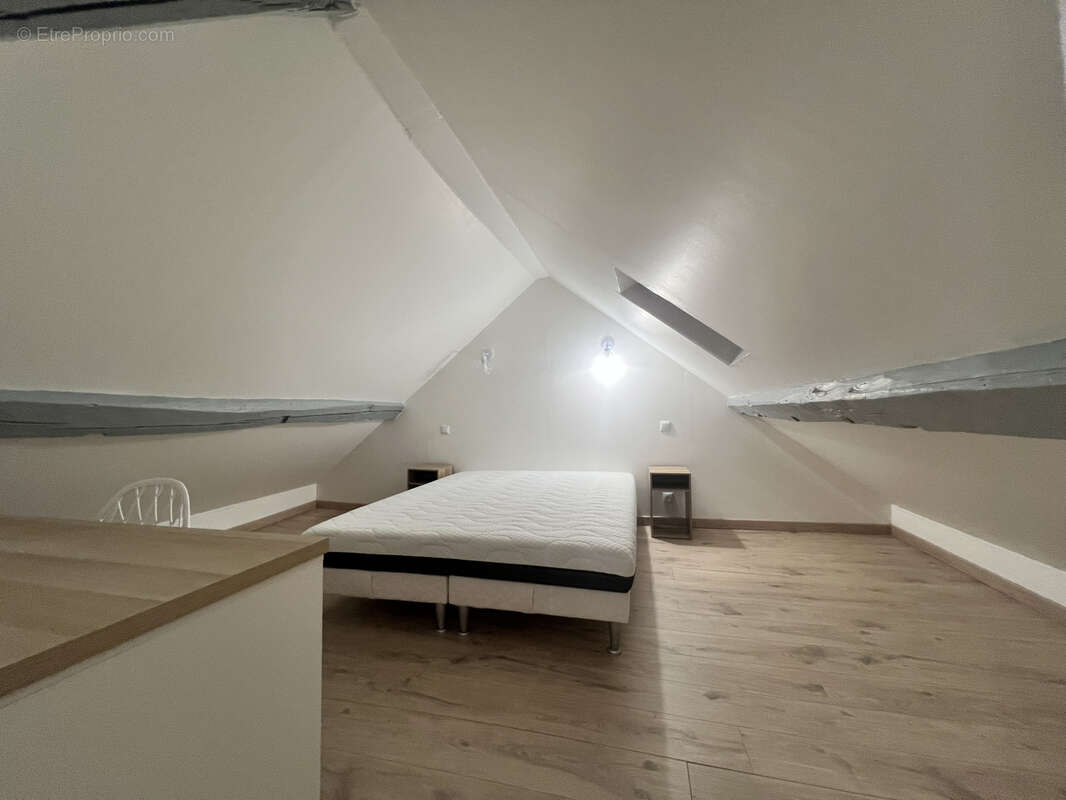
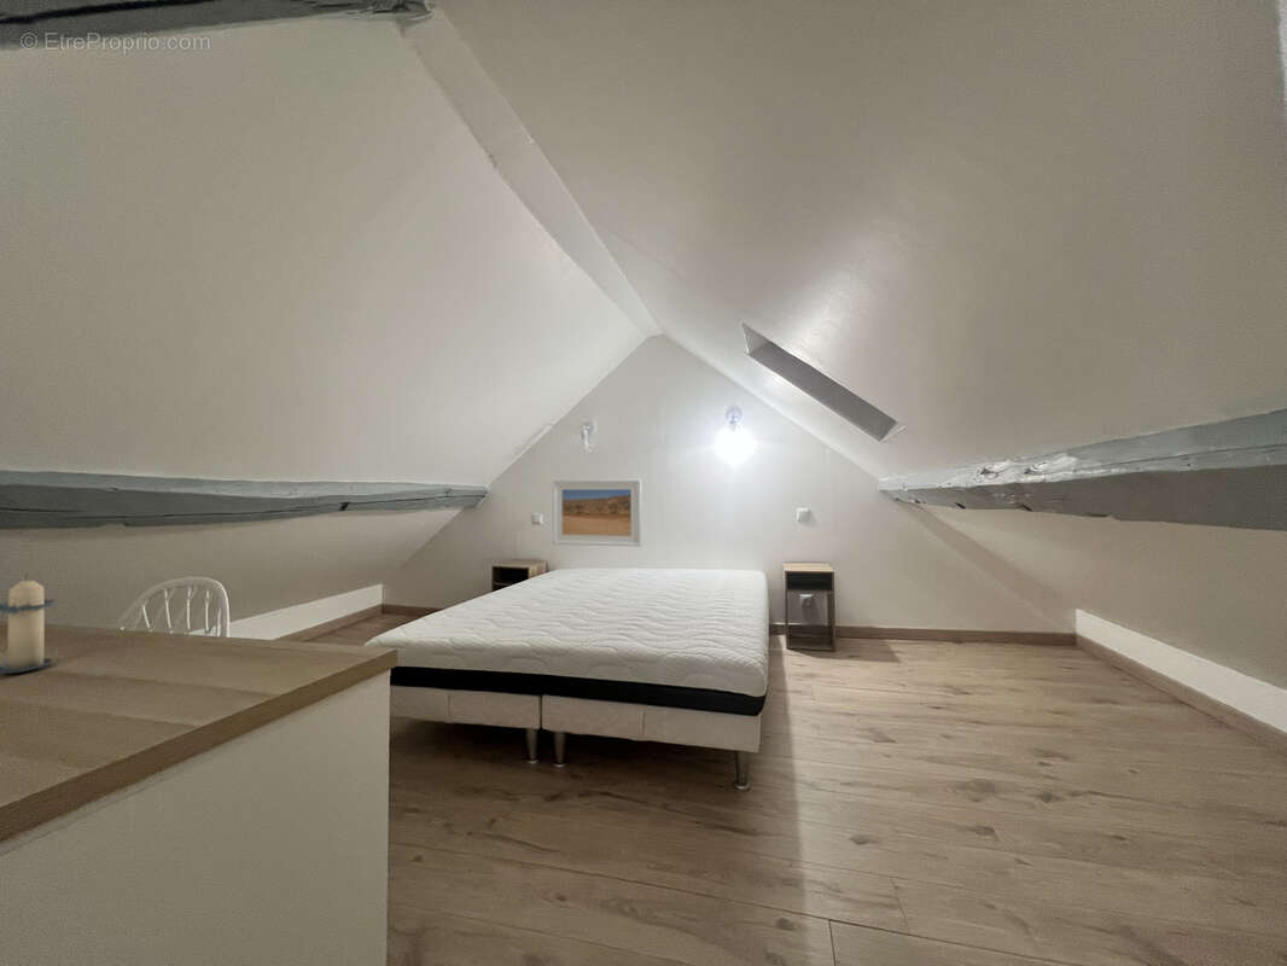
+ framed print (595, 512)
+ candle (25, 621)
